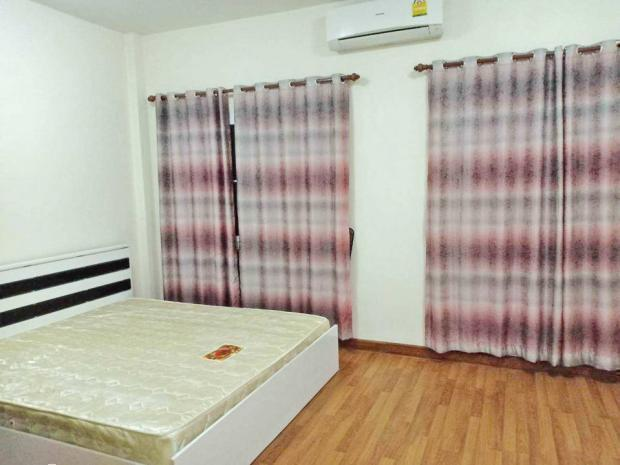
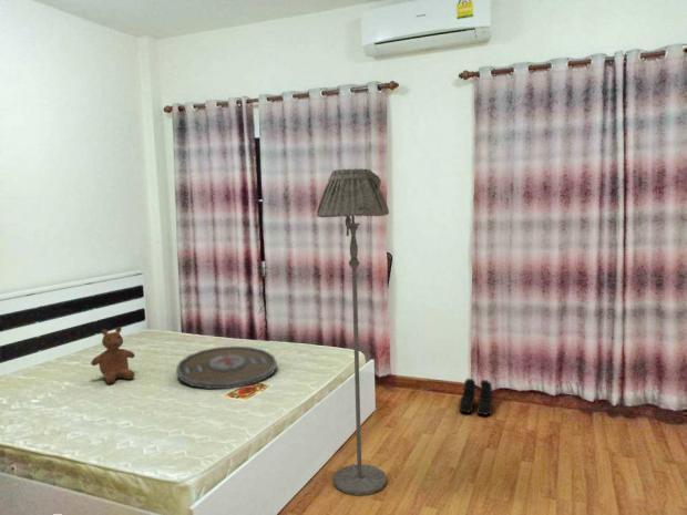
+ boots (474, 394)
+ floor lamp (355, 329)
+ serving tray (227, 365)
+ teddy bear (115, 353)
